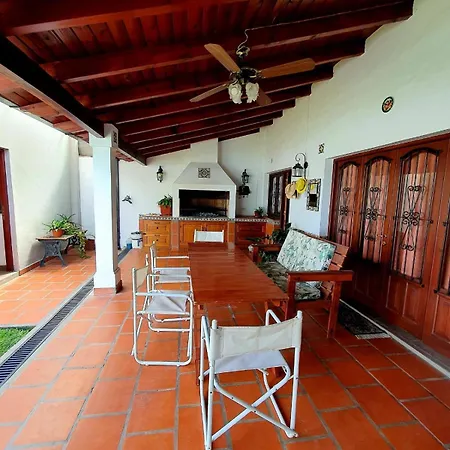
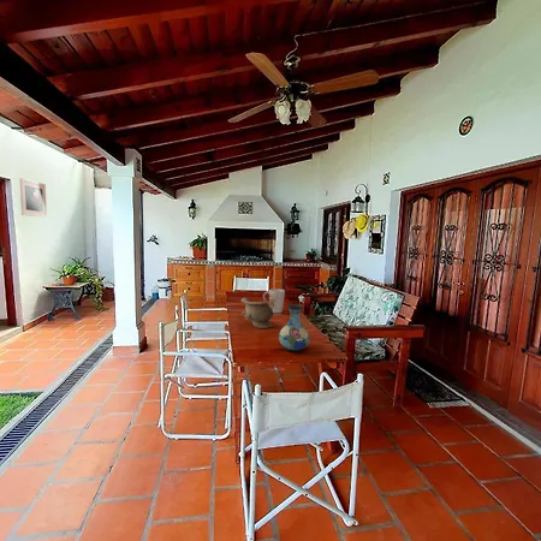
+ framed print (34, 198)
+ pitcher (273, 301)
+ decorative bowl (256, 311)
+ vase (295, 327)
